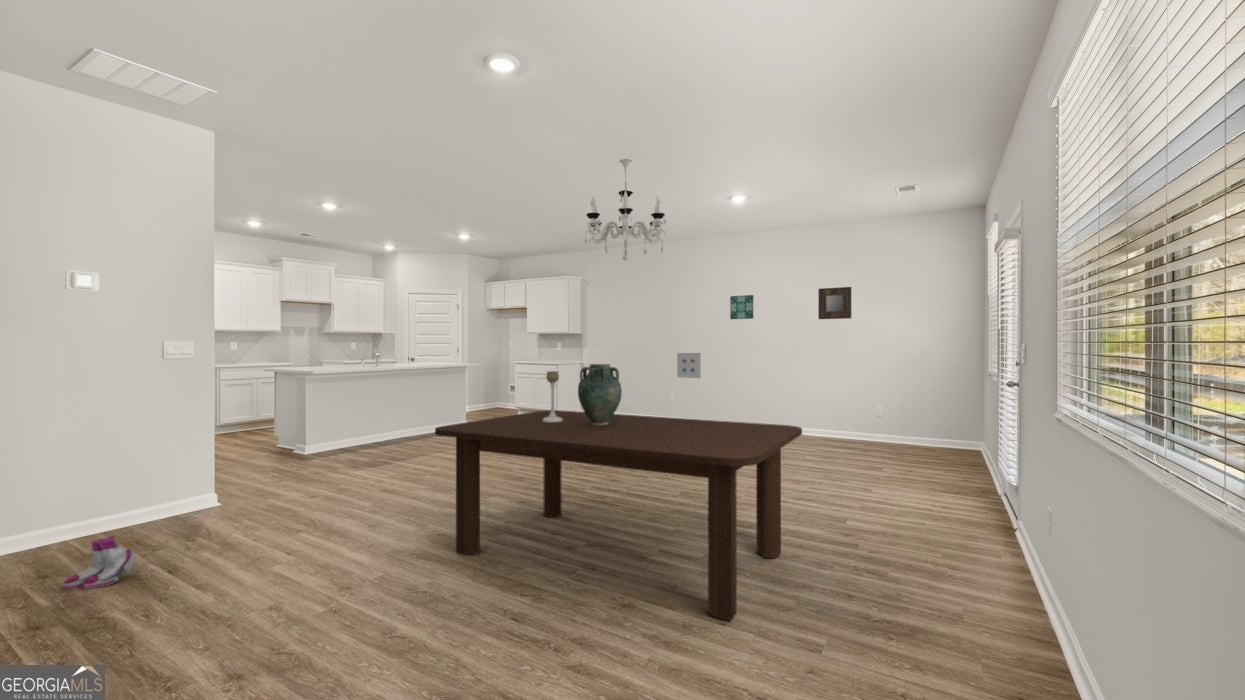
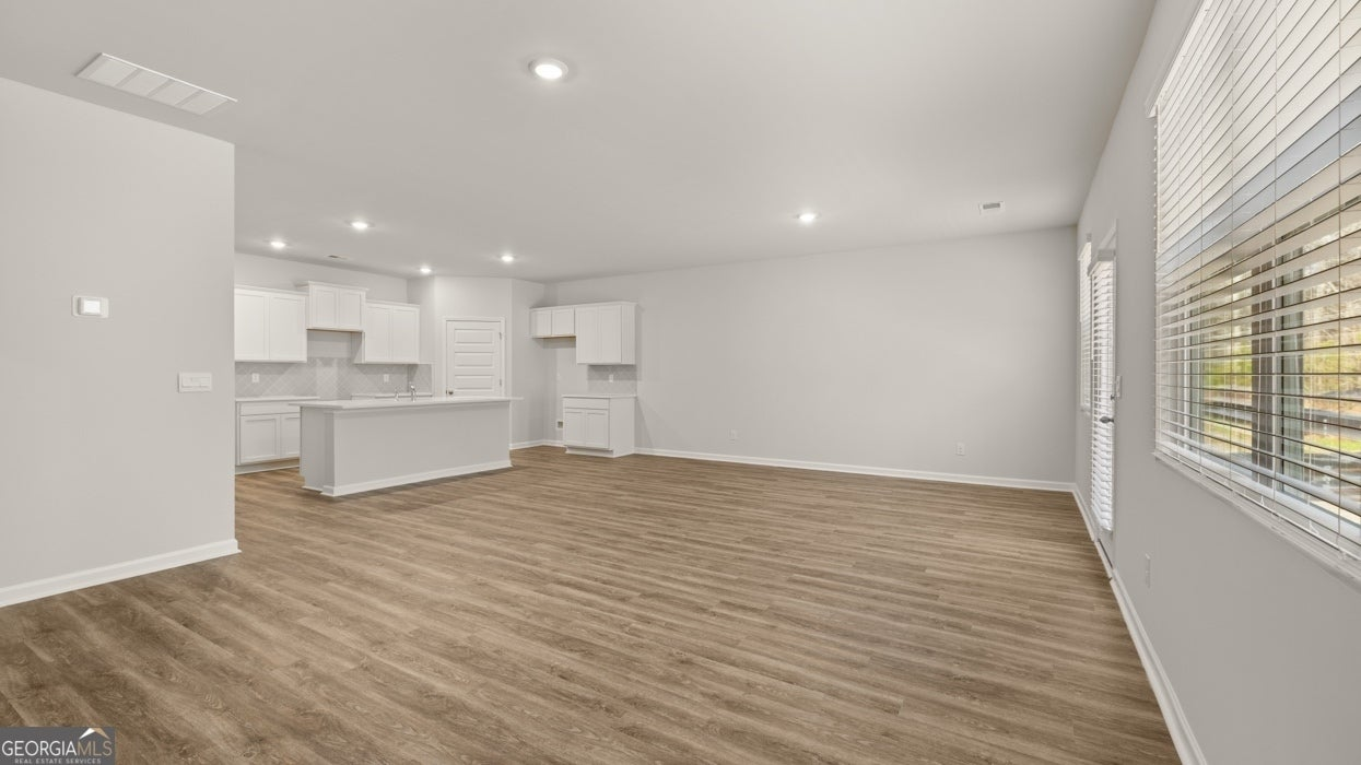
- wall art (741, 307)
- candle holder (552, 395)
- dining table (618, 467)
- wall art (688, 365)
- home mirror (834, 303)
- vase (599, 393)
- chandelier (625, 210)
- boots (100, 559)
